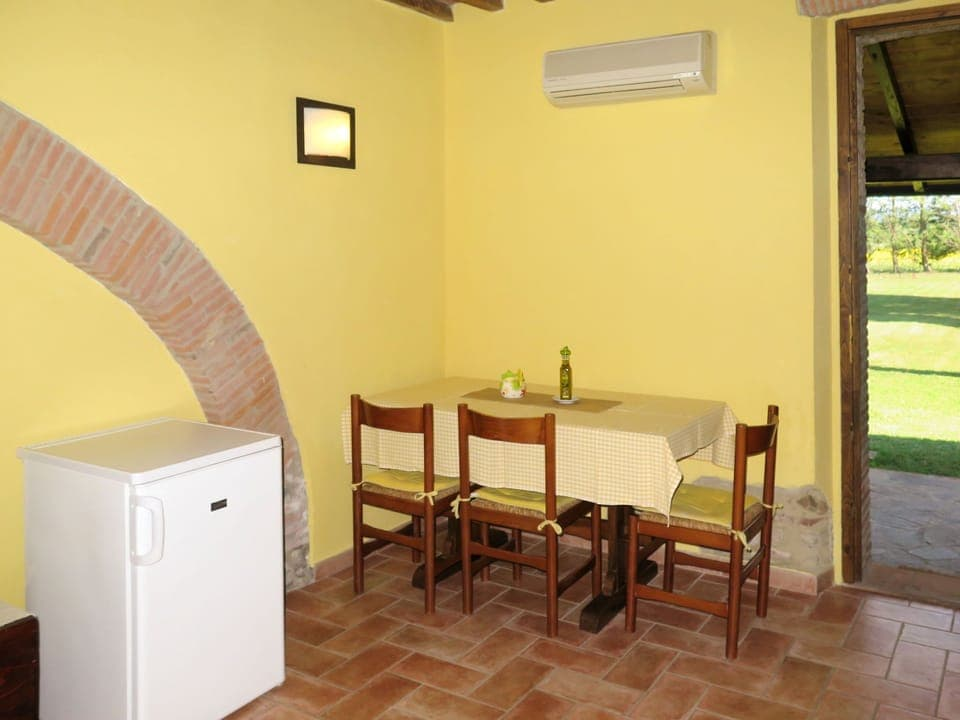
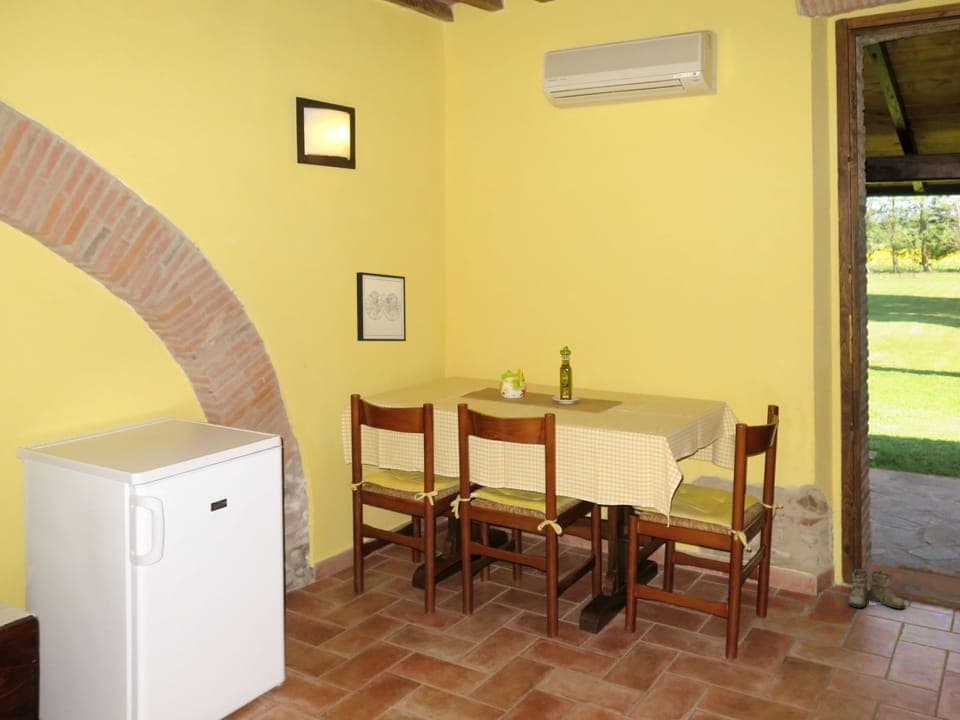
+ wall art (381, 307)
+ boots (871, 588)
